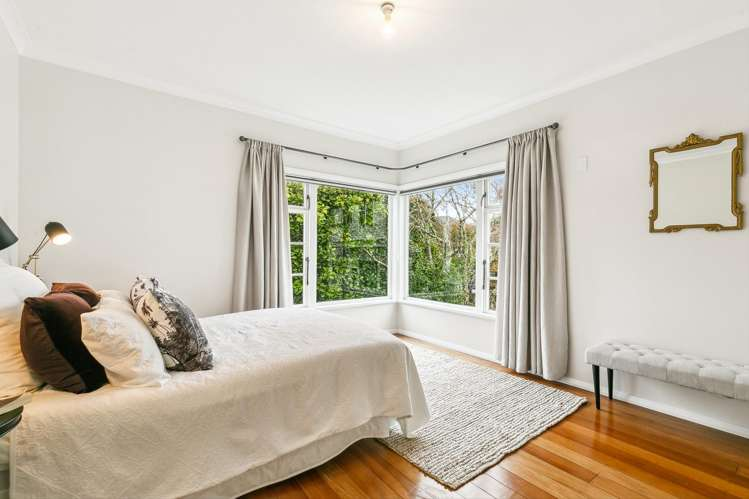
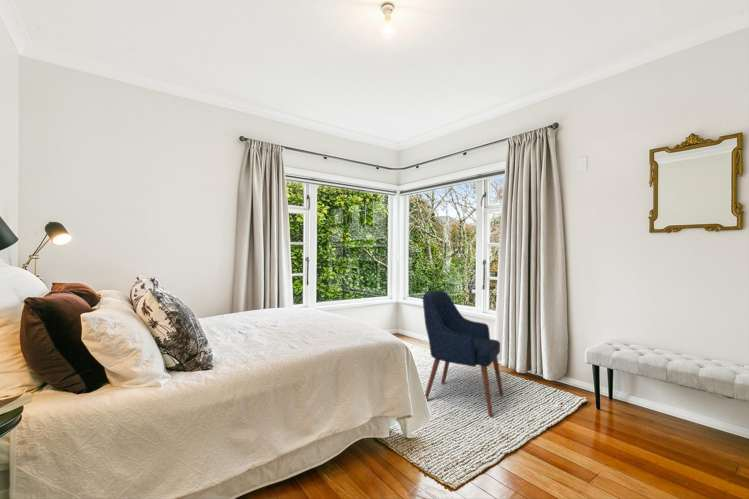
+ chair (460, 345)
